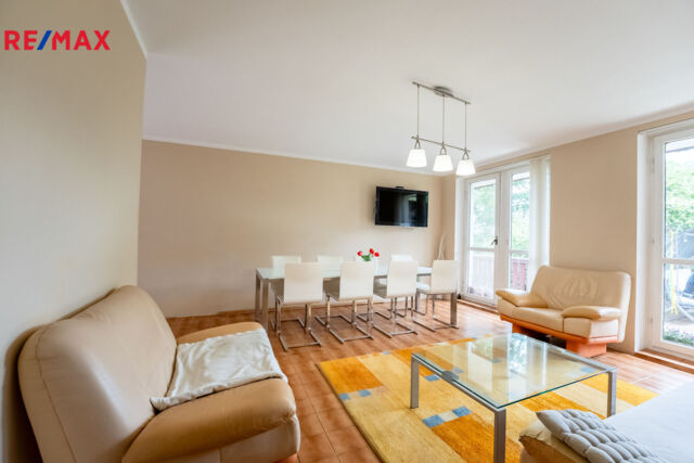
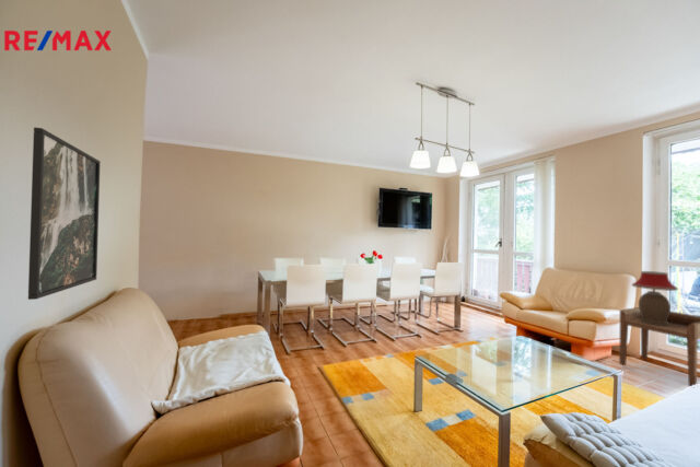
+ table lamp (654, 296)
+ side table (667, 334)
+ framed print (70, 217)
